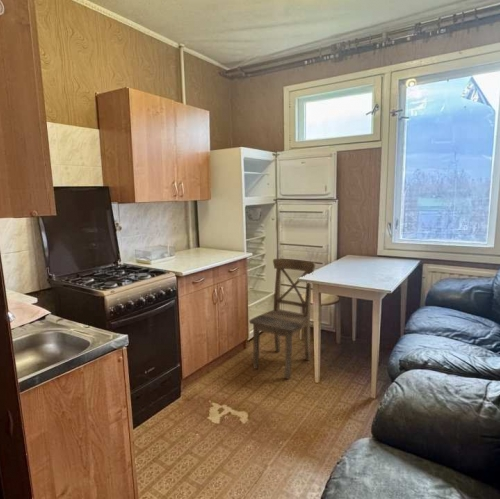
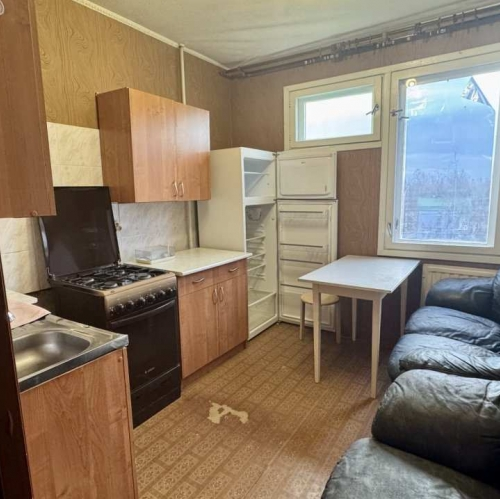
- dining chair (283, 314)
